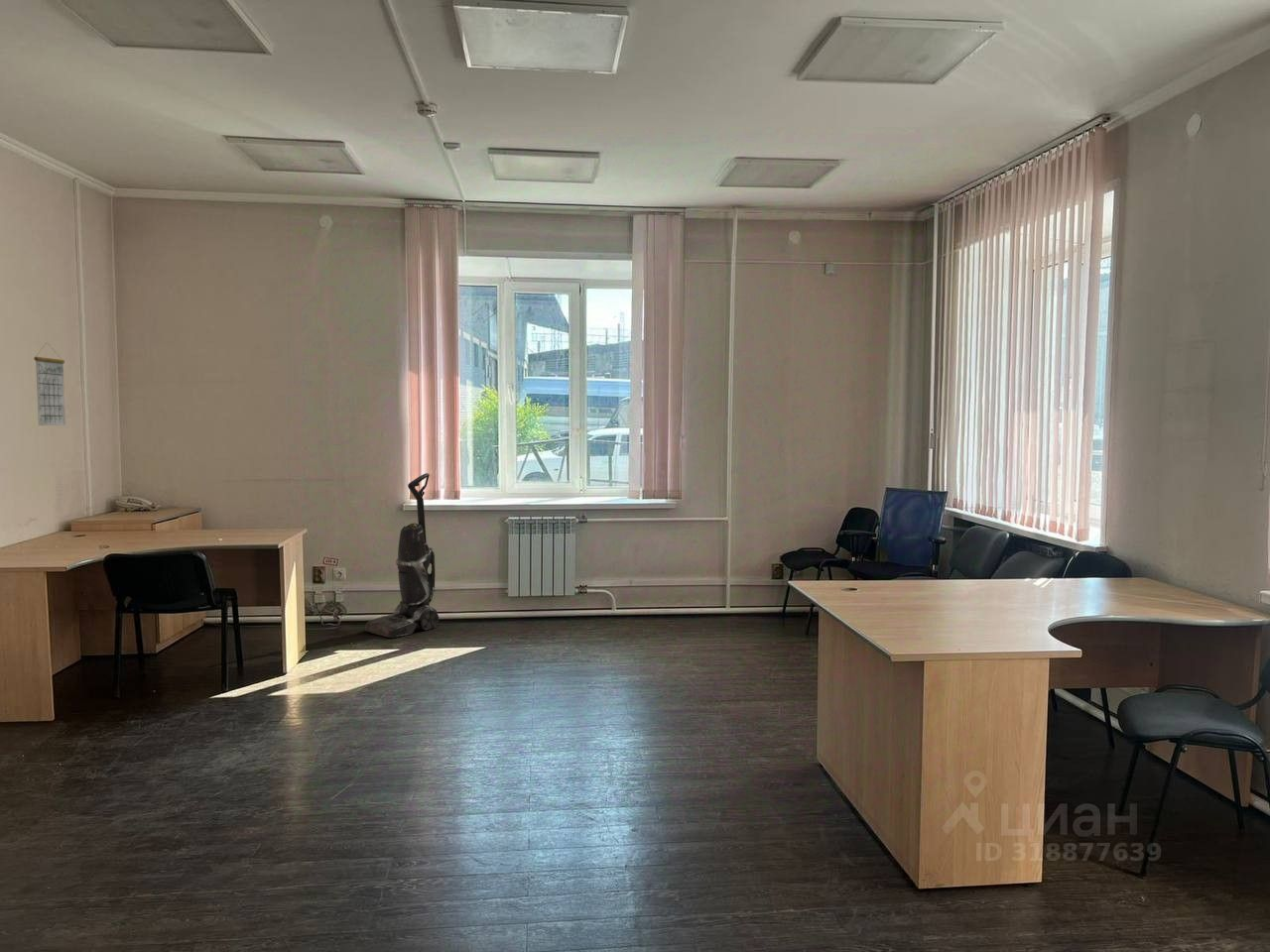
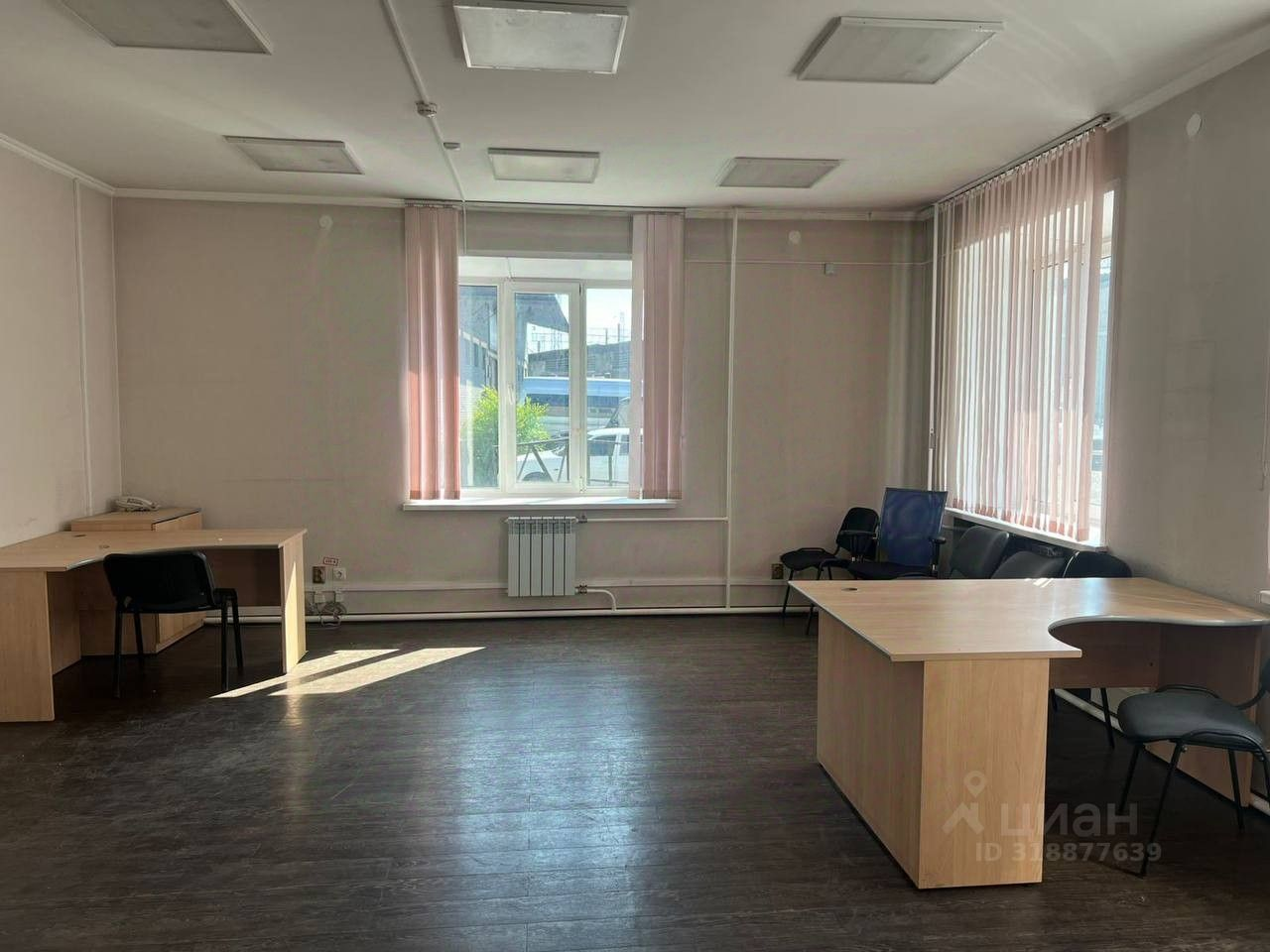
- calendar (50, 384)
- vacuum cleaner (401, 552)
